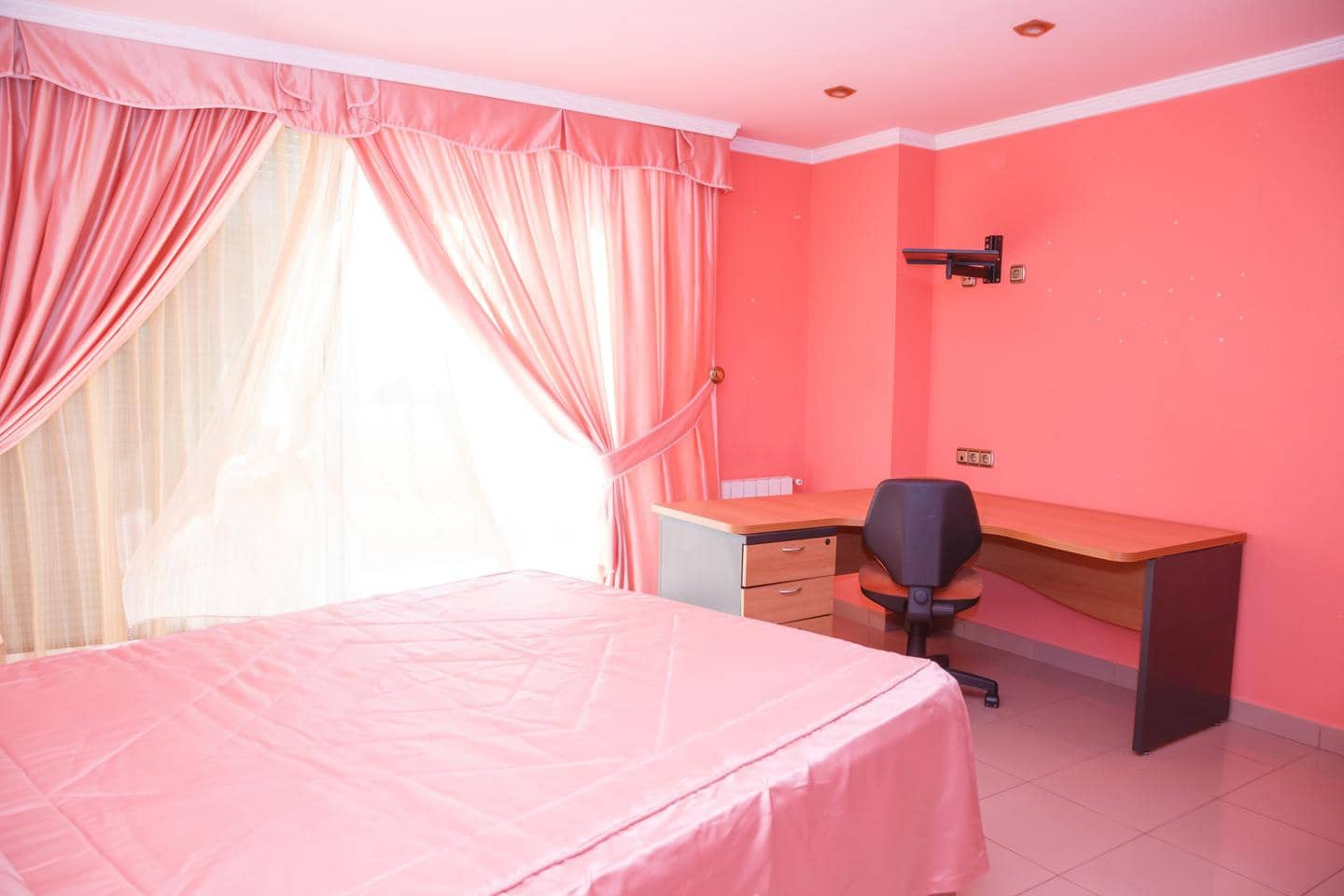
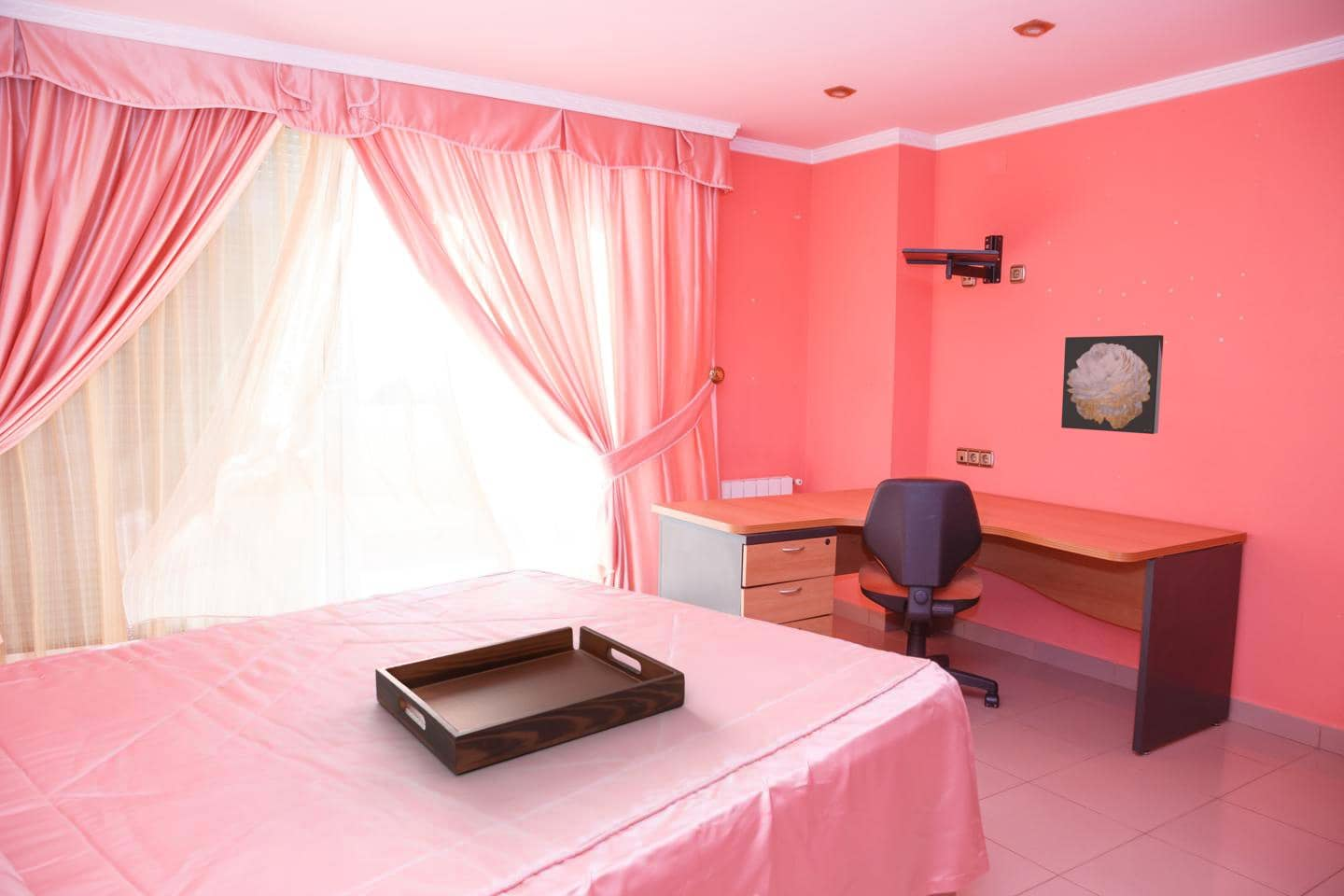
+ serving tray (529, 686)
+ wall art (1110, 384)
